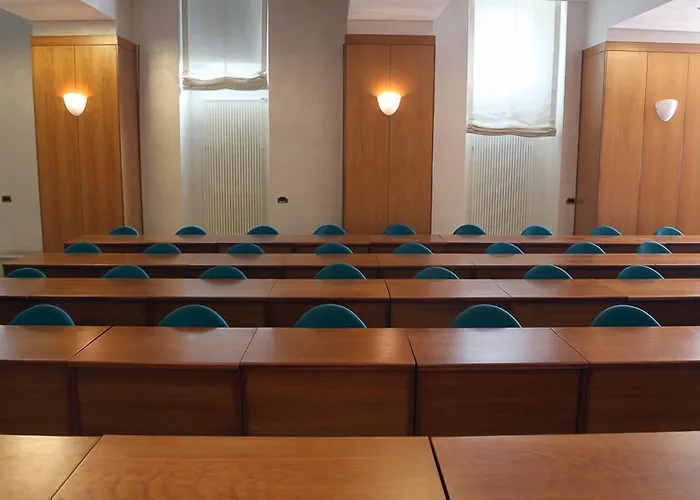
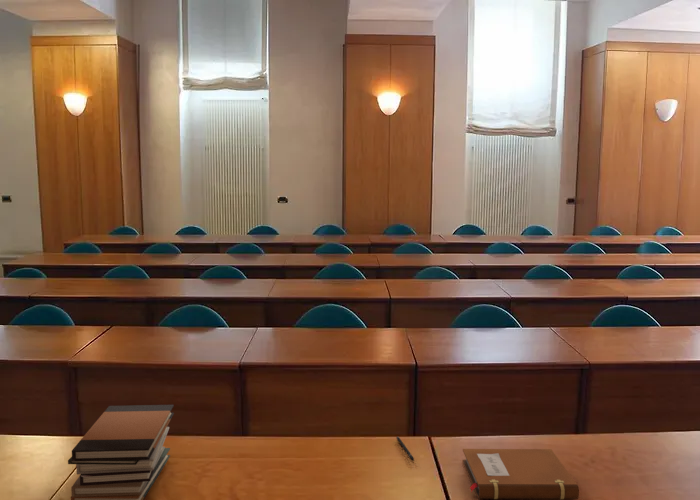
+ book stack (126, 451)
+ pen (405, 448)
+ notebook (514, 473)
